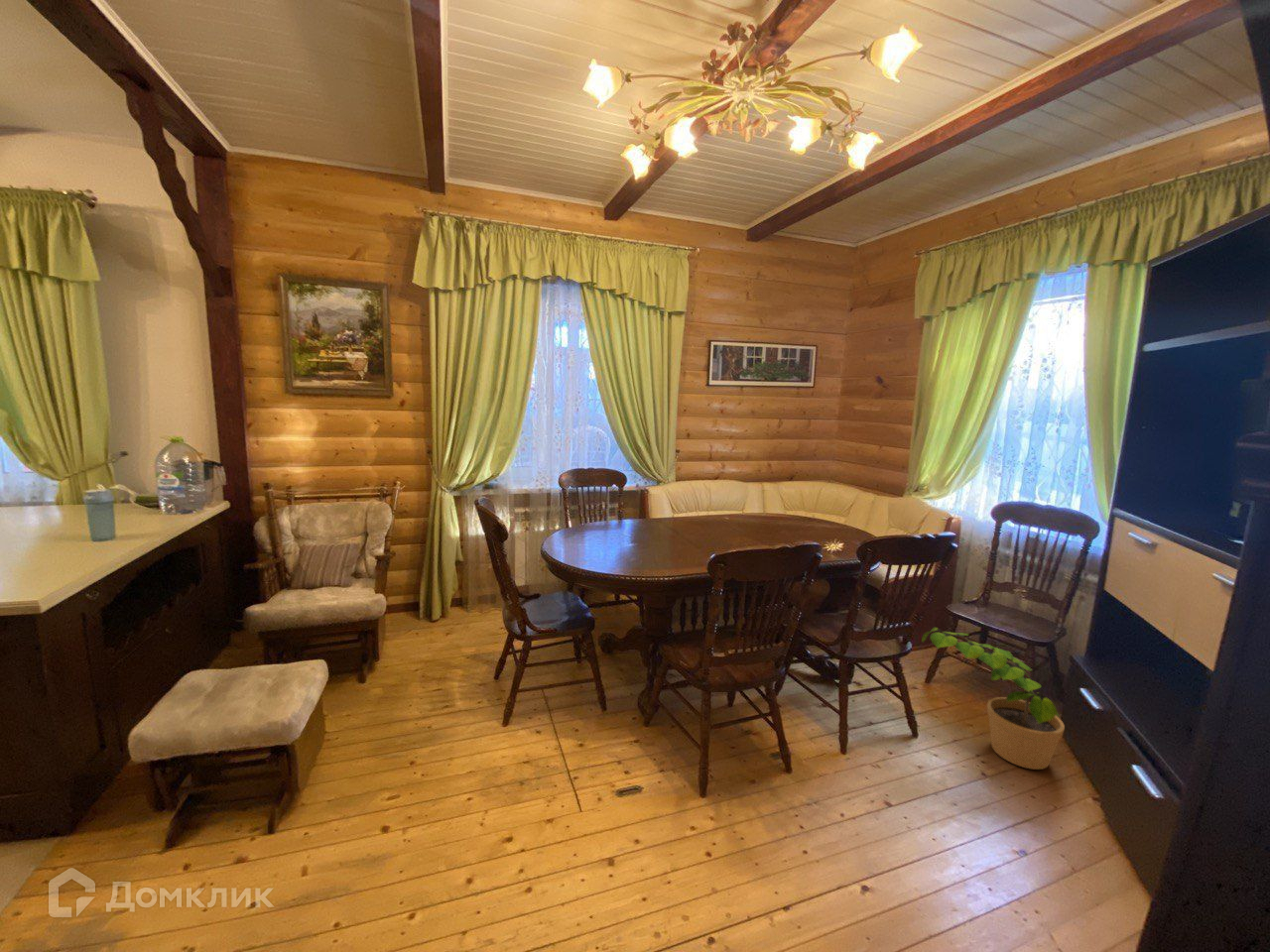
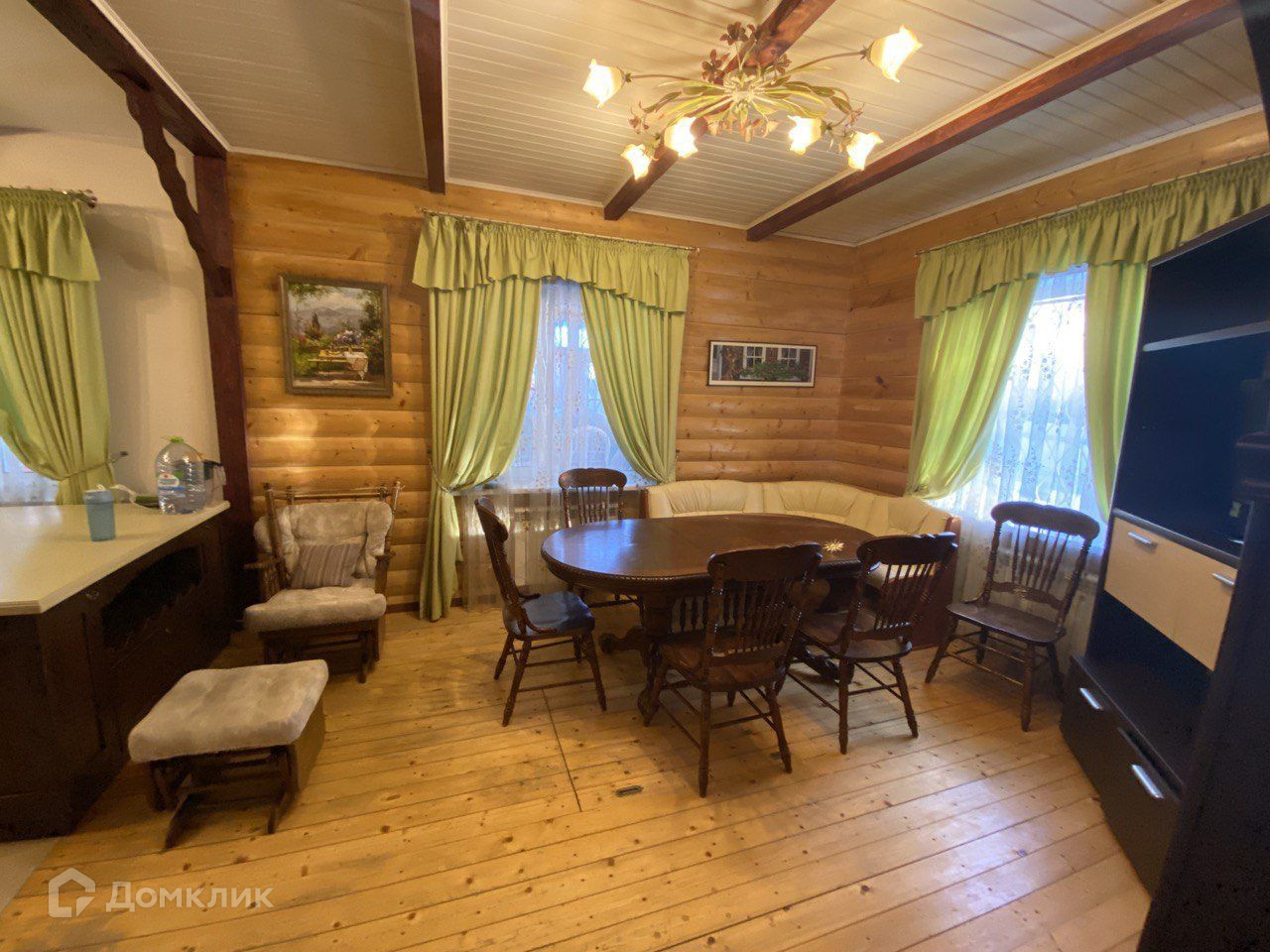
- potted plant (990, 679)
